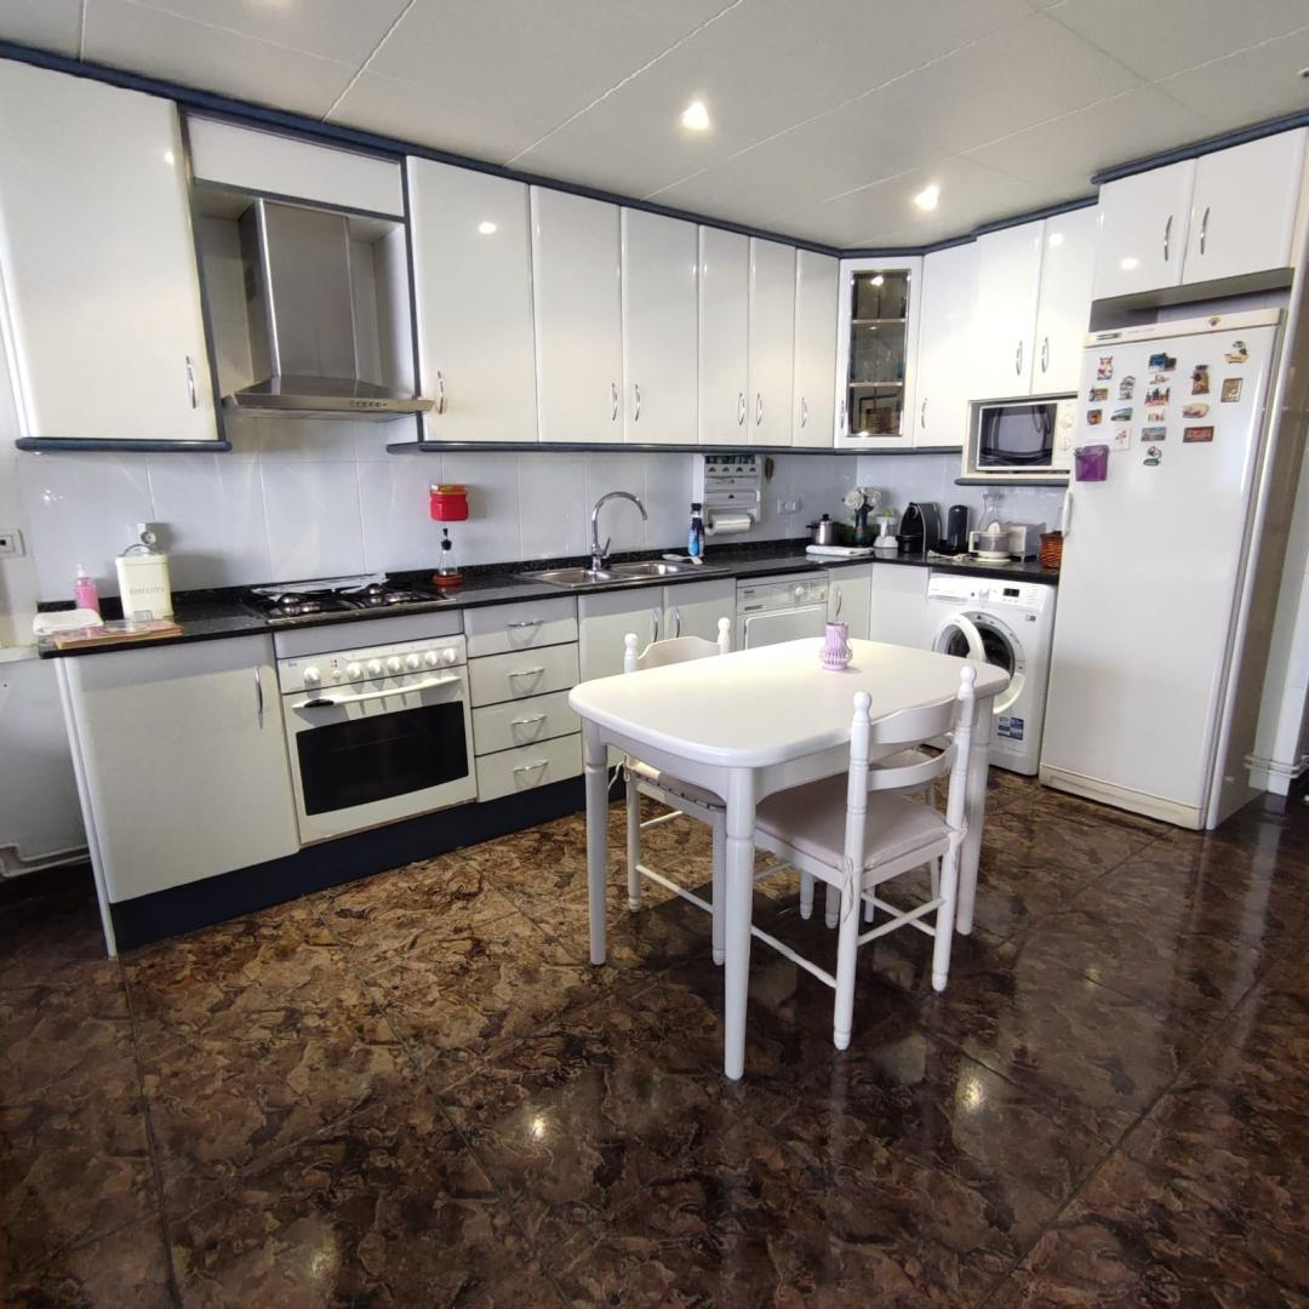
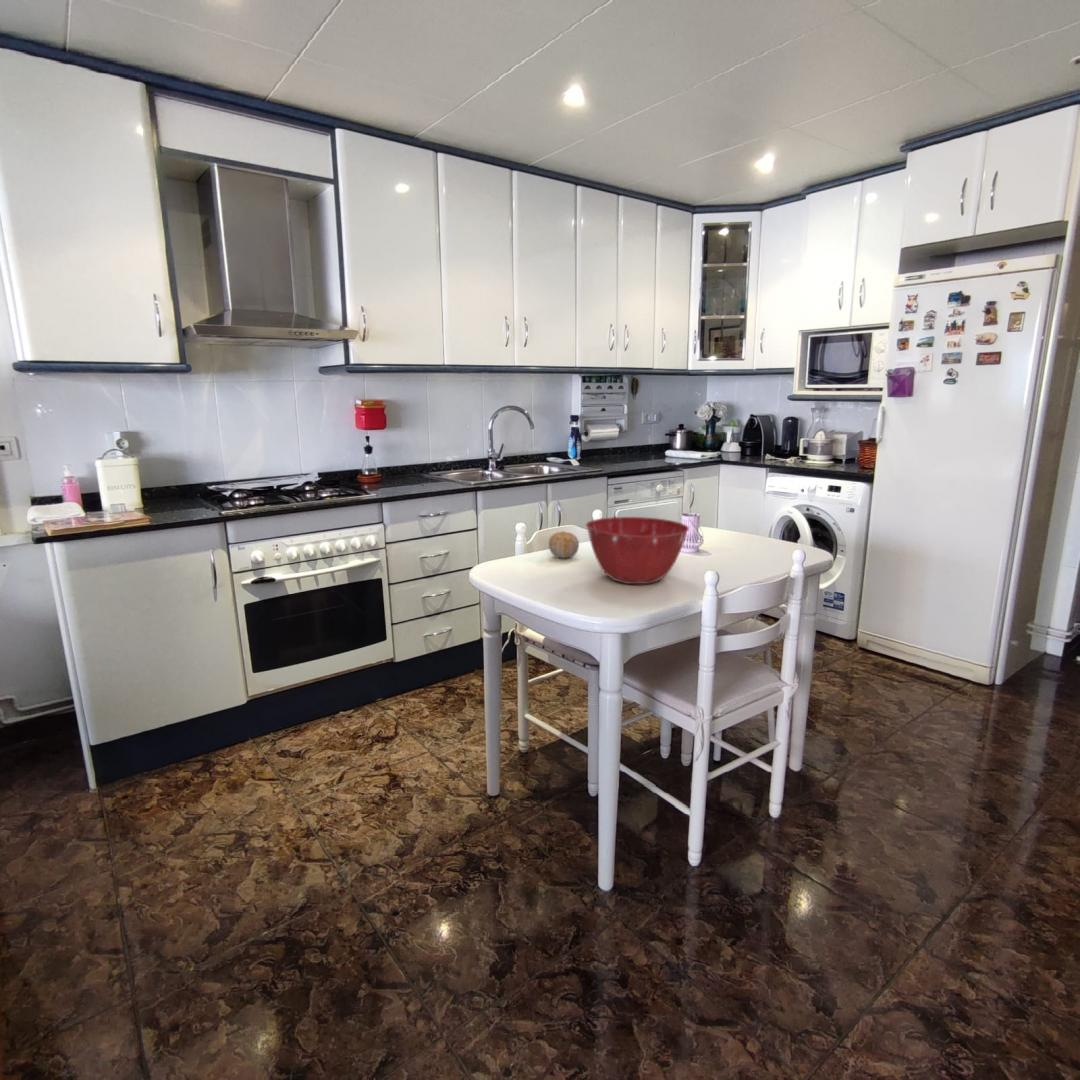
+ mixing bowl (636, 551)
+ fruit (563, 544)
